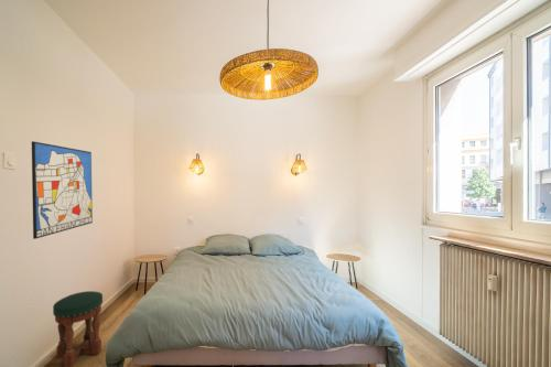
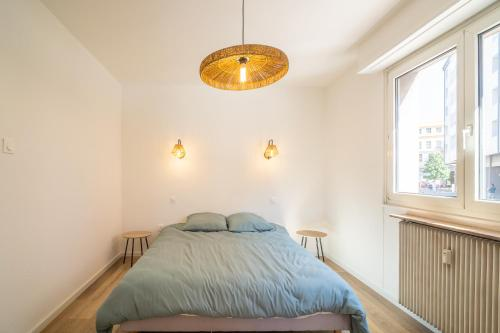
- stool (79, 321)
- wall art (66, 188)
